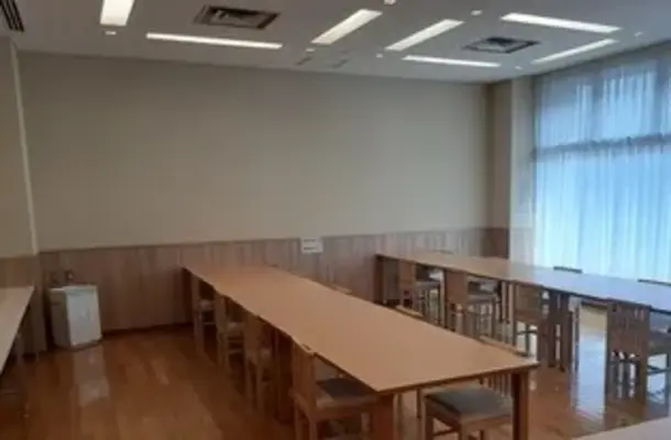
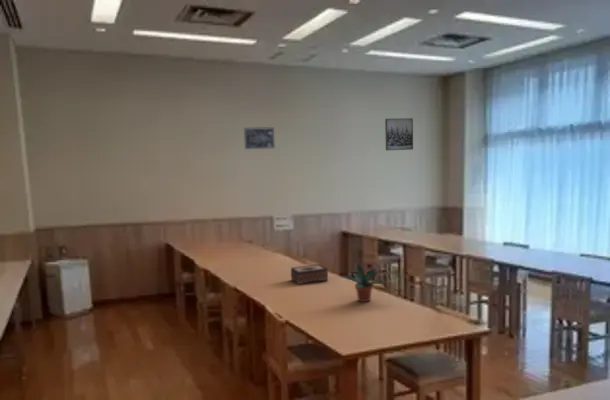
+ potted plant (364, 282)
+ tissue box (309, 274)
+ wall art (259, 138)
+ wall art (399, 134)
